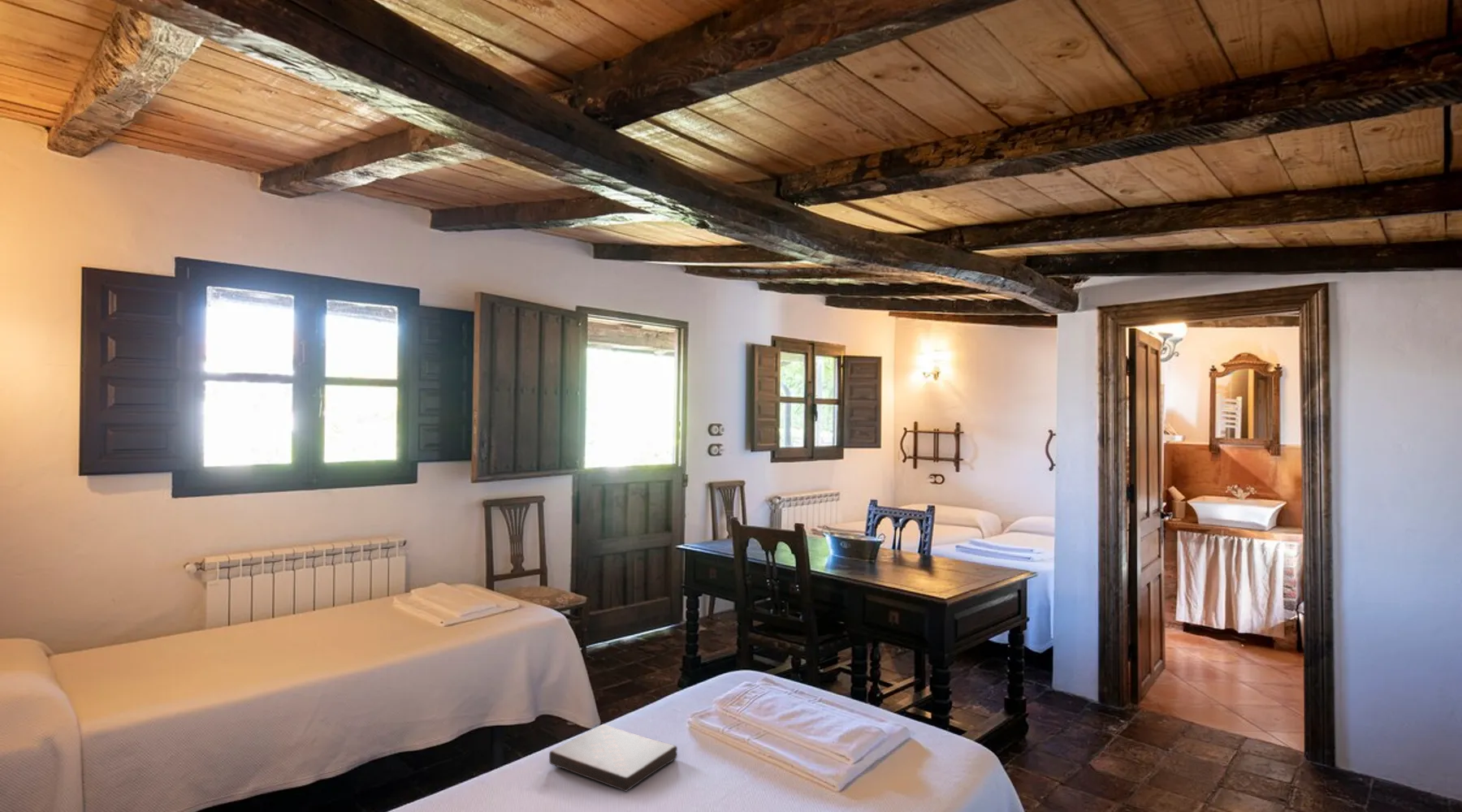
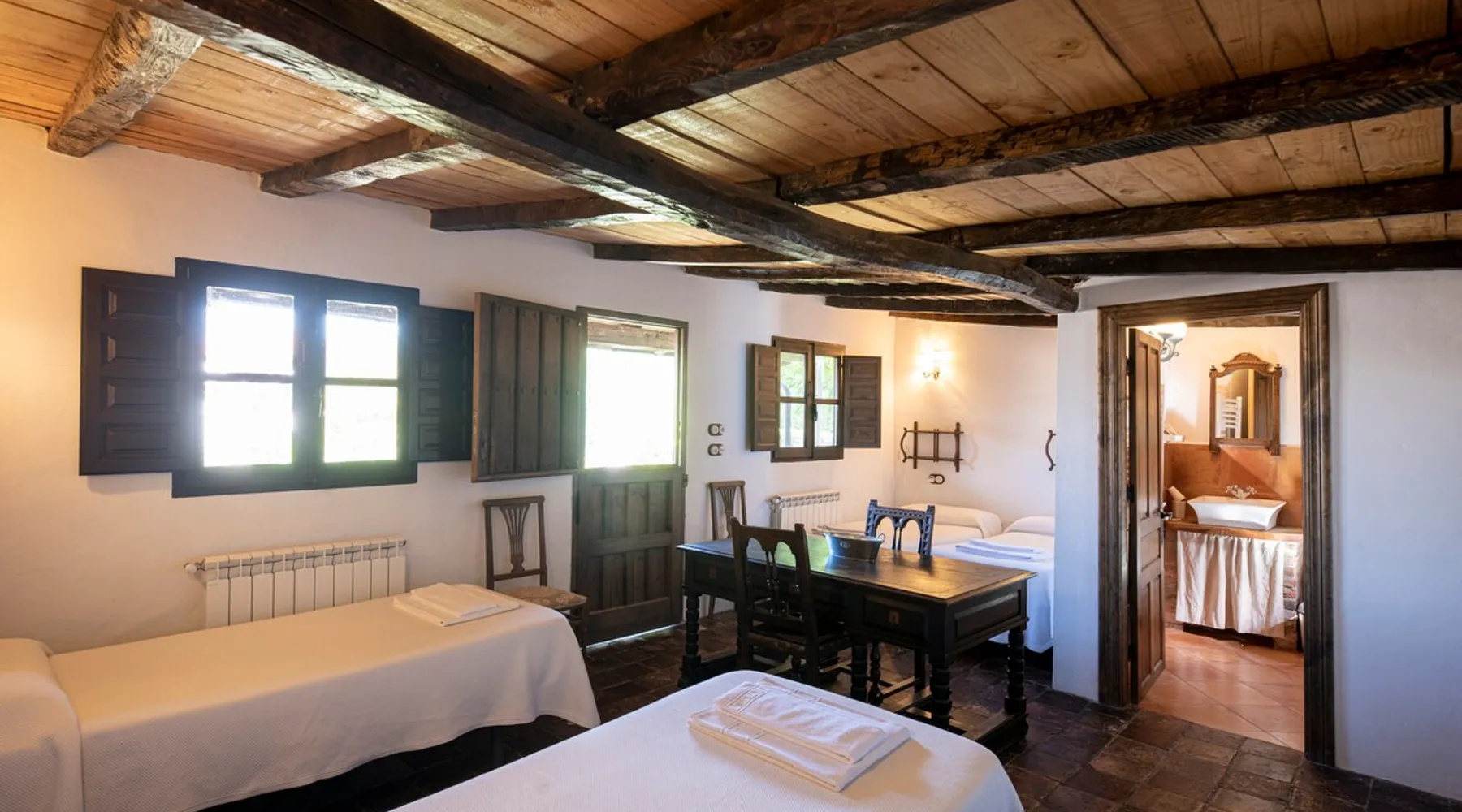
- book (613, 755)
